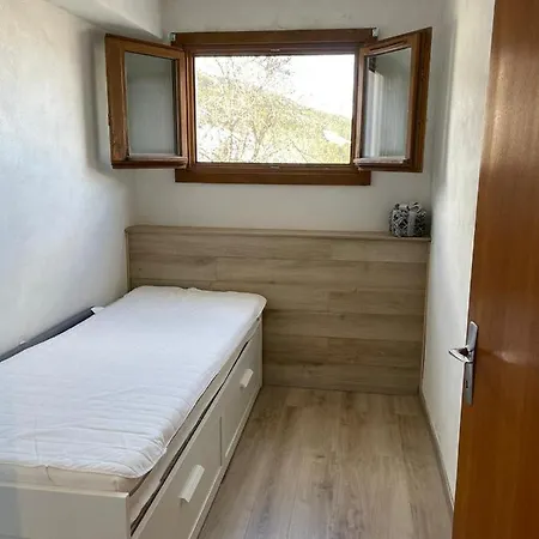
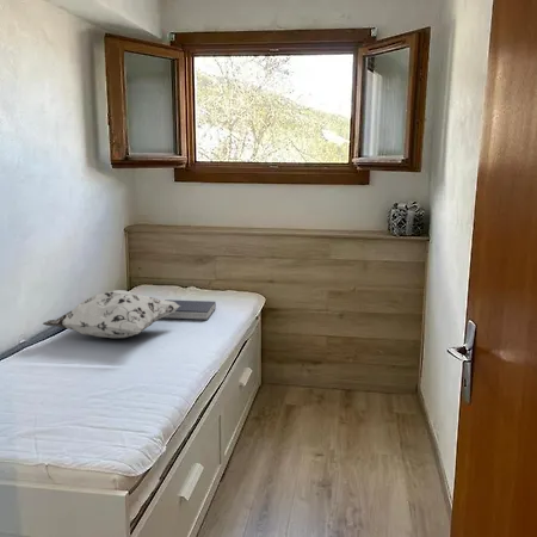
+ book (185, 309)
+ decorative pillow (115, 314)
